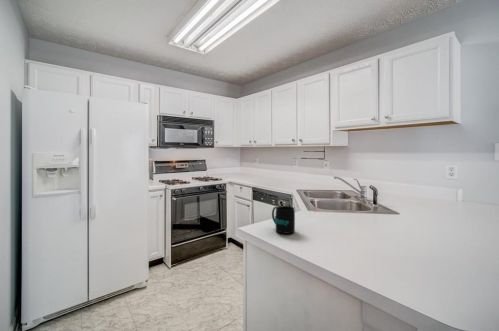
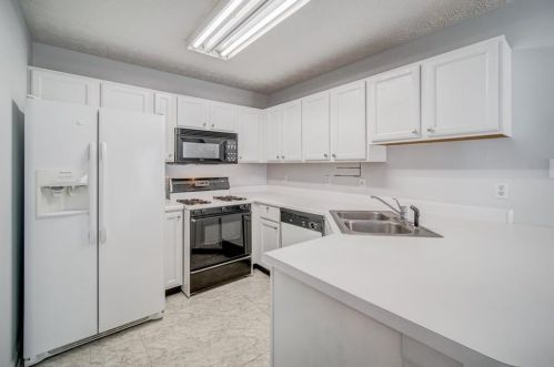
- mug (281, 218)
